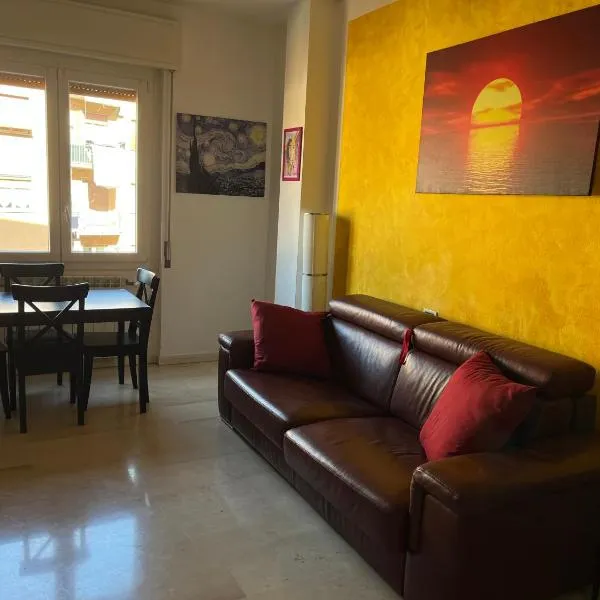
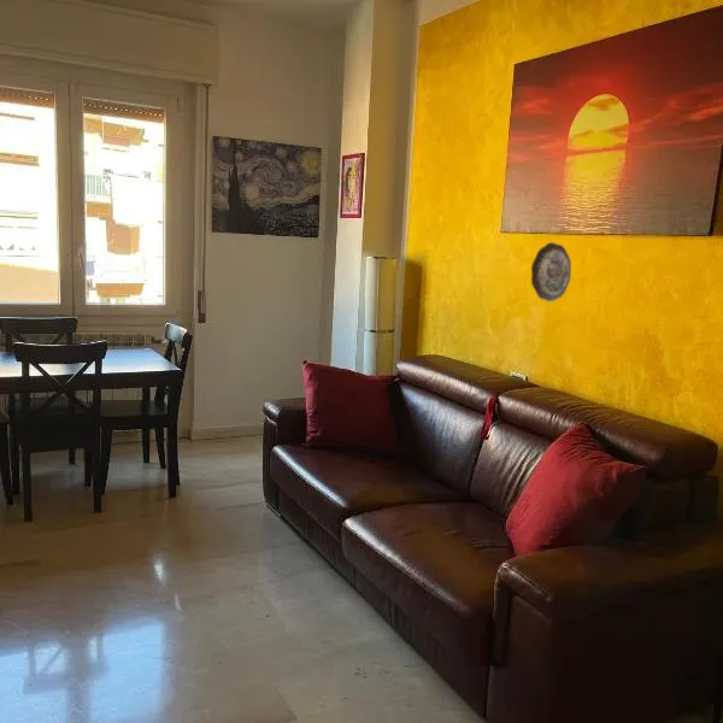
+ decorative plate (552, 271)
